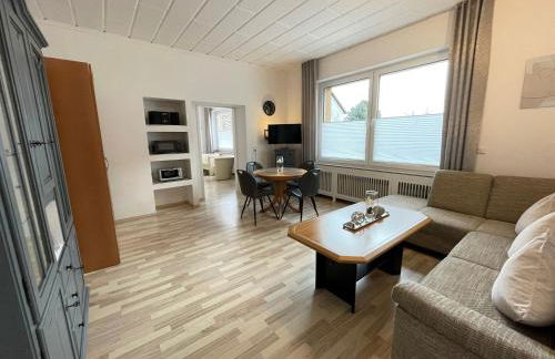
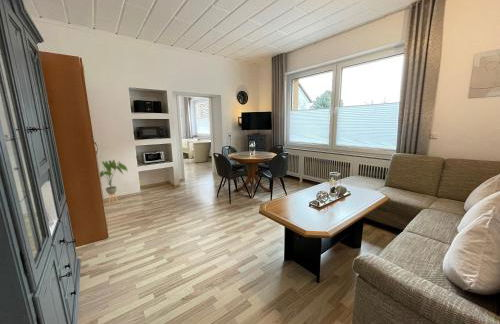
+ house plant (111, 181)
